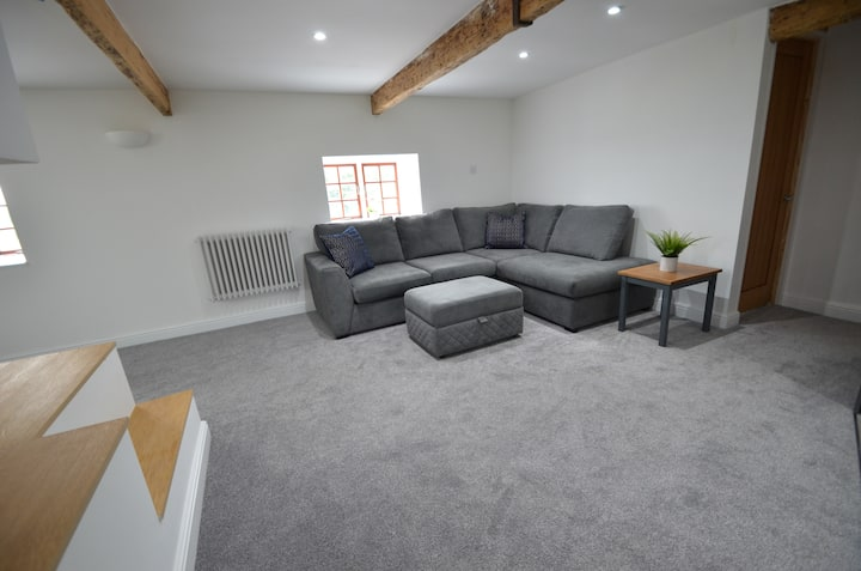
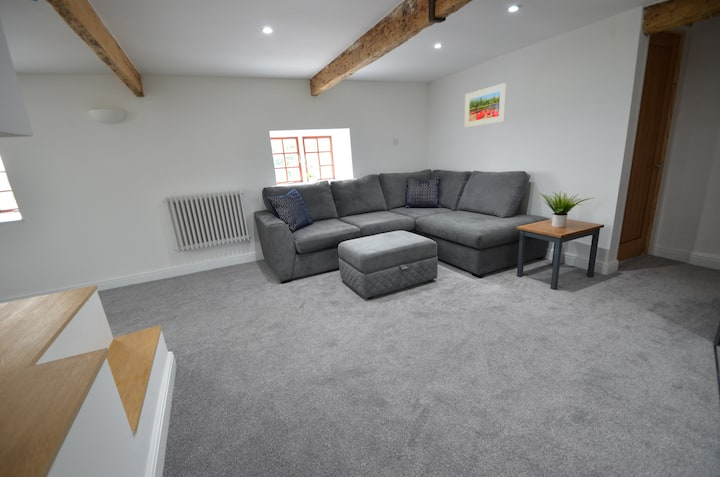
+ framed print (483, 107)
